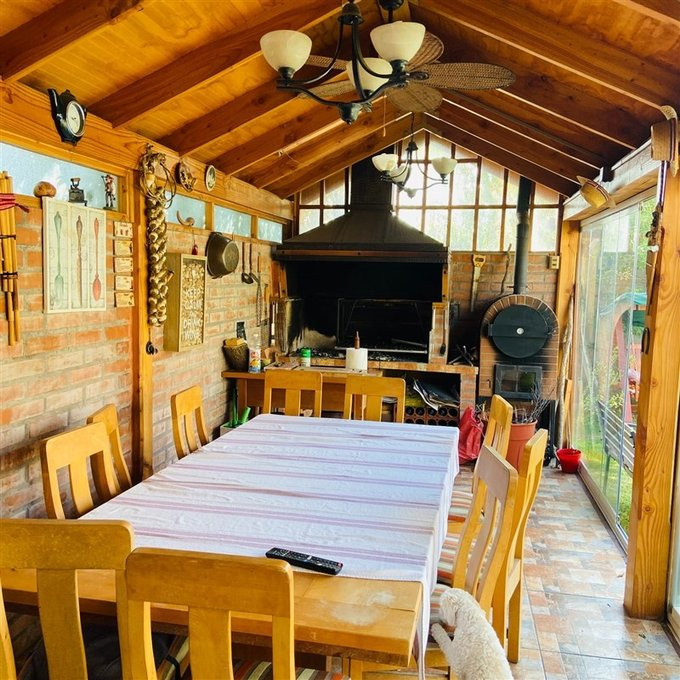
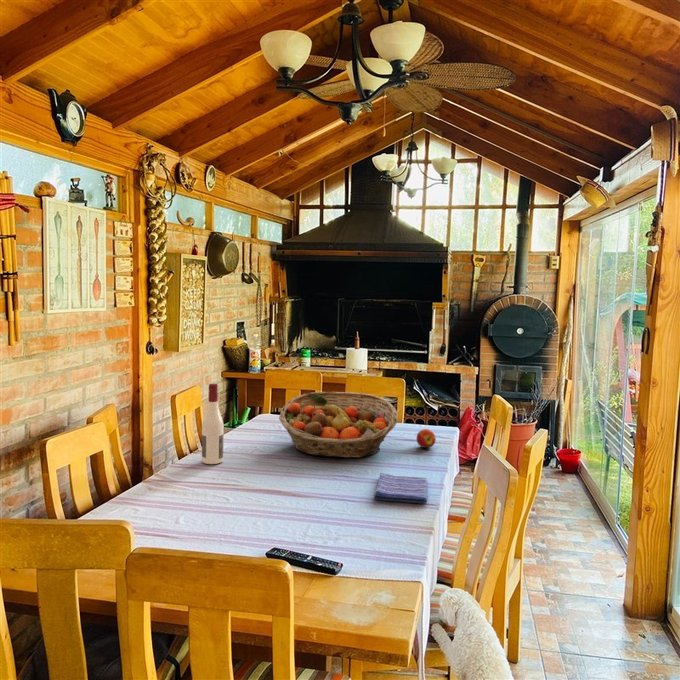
+ alcohol (212, 423)
+ apple (425, 438)
+ dish towel (401, 486)
+ fruit basket (338, 423)
